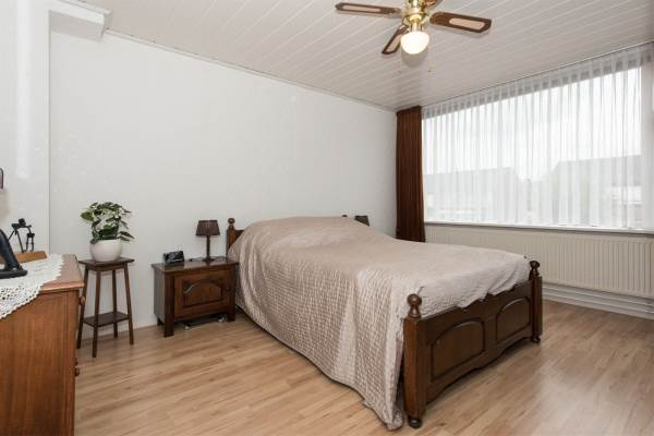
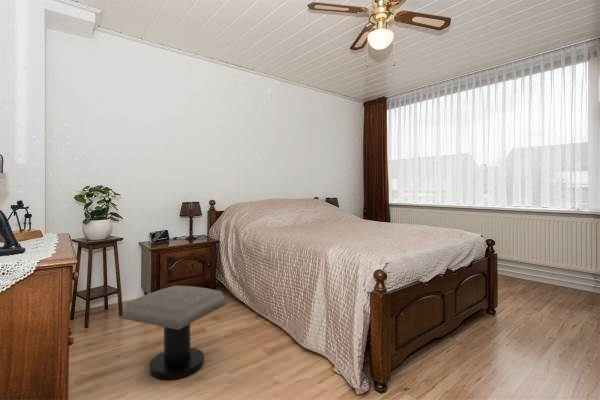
+ stool (177, 328)
